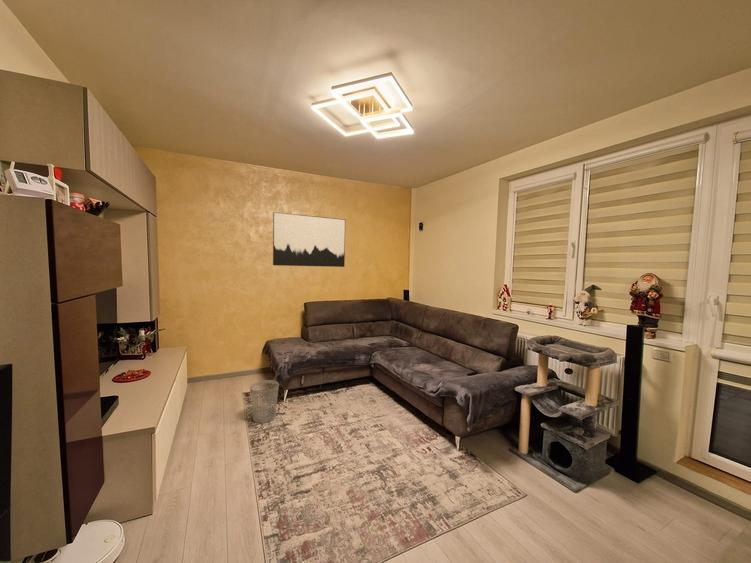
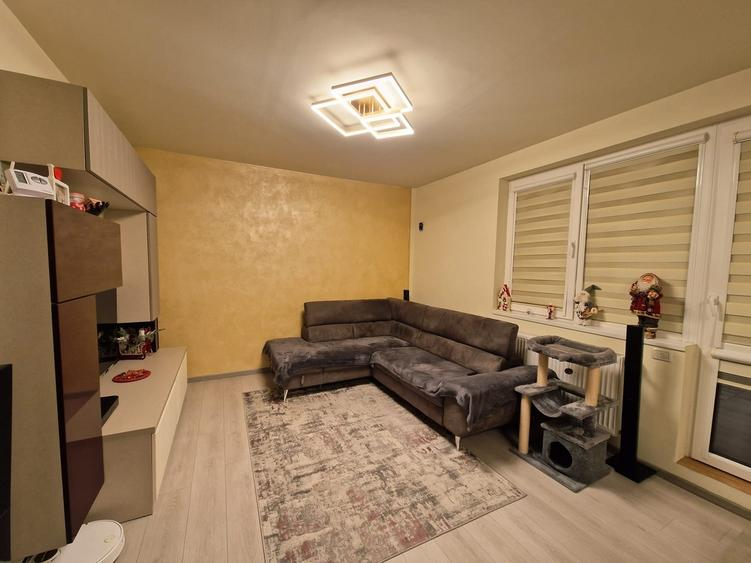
- wastebasket (264, 400)
- wall art (310, 241)
